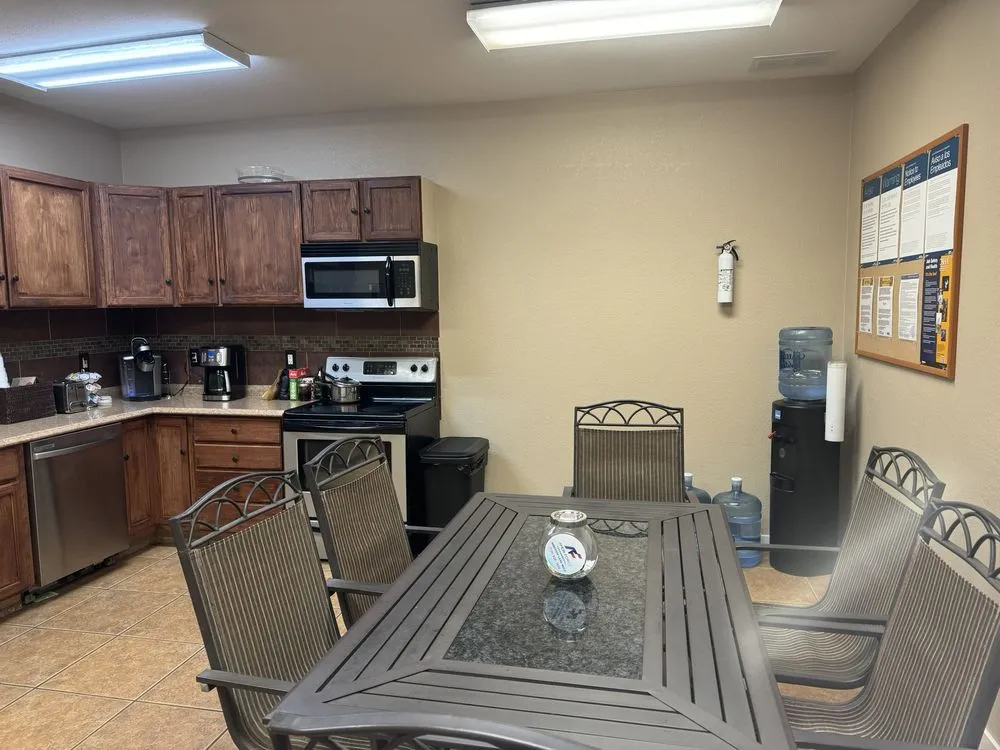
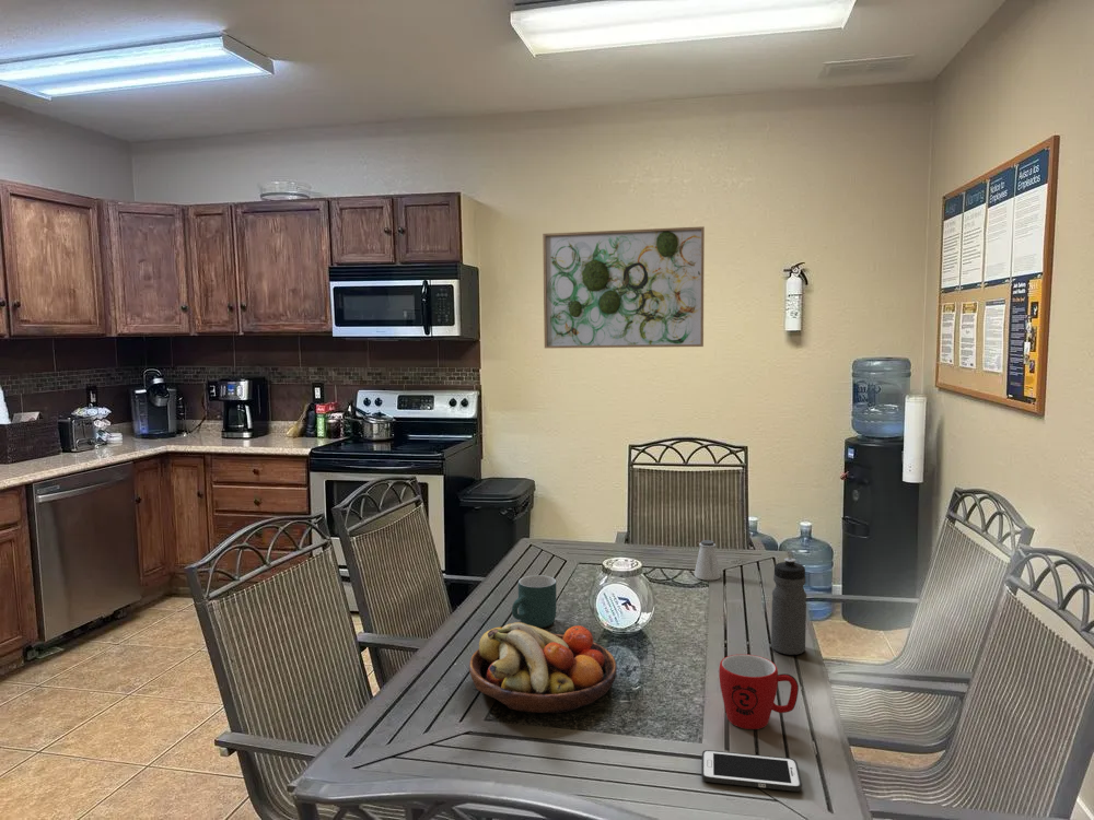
+ saltshaker (707, 559)
+ water bottle (789, 604)
+ wall art (621, 289)
+ fruit bowl (543, 656)
+ mug (535, 604)
+ cell phone (749, 770)
+ mug (757, 694)
